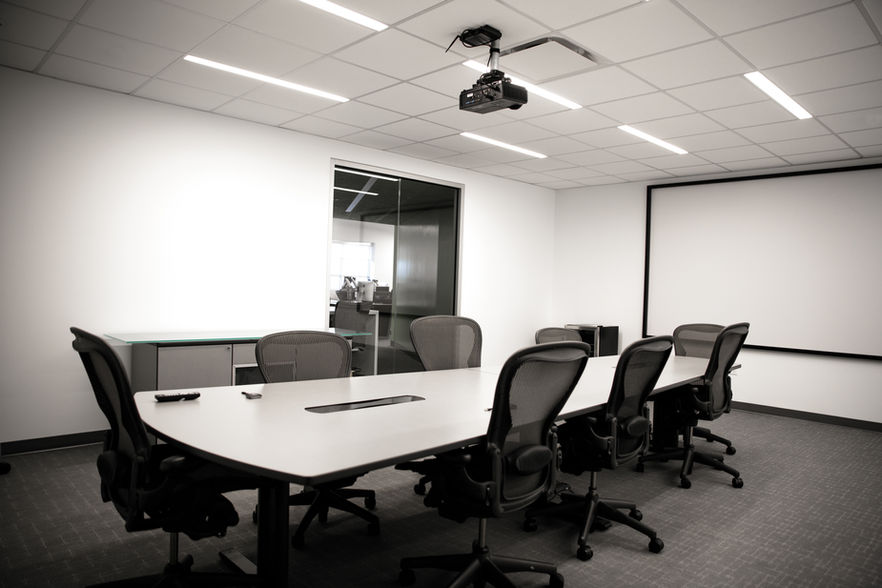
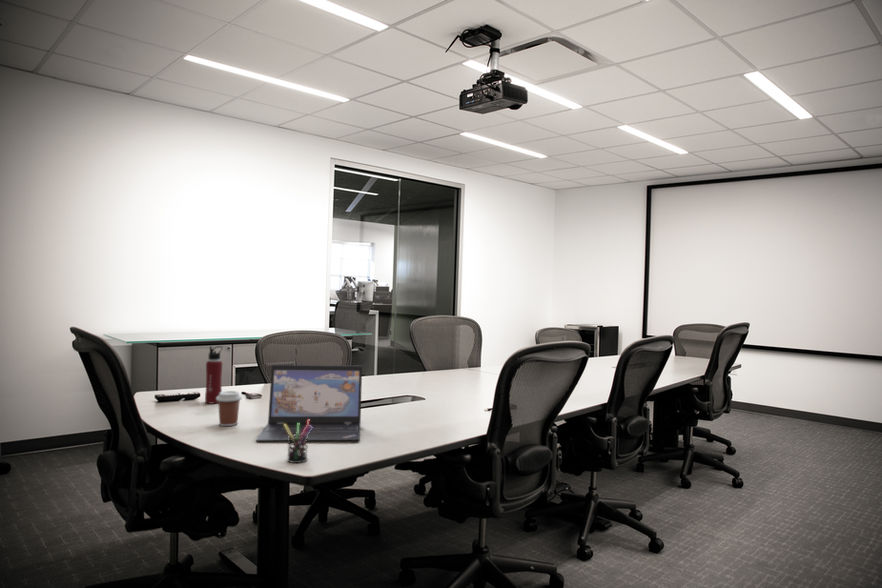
+ coffee cup (228, 408)
+ water bottle (214, 374)
+ laptop (313, 401)
+ pen holder (298, 439)
